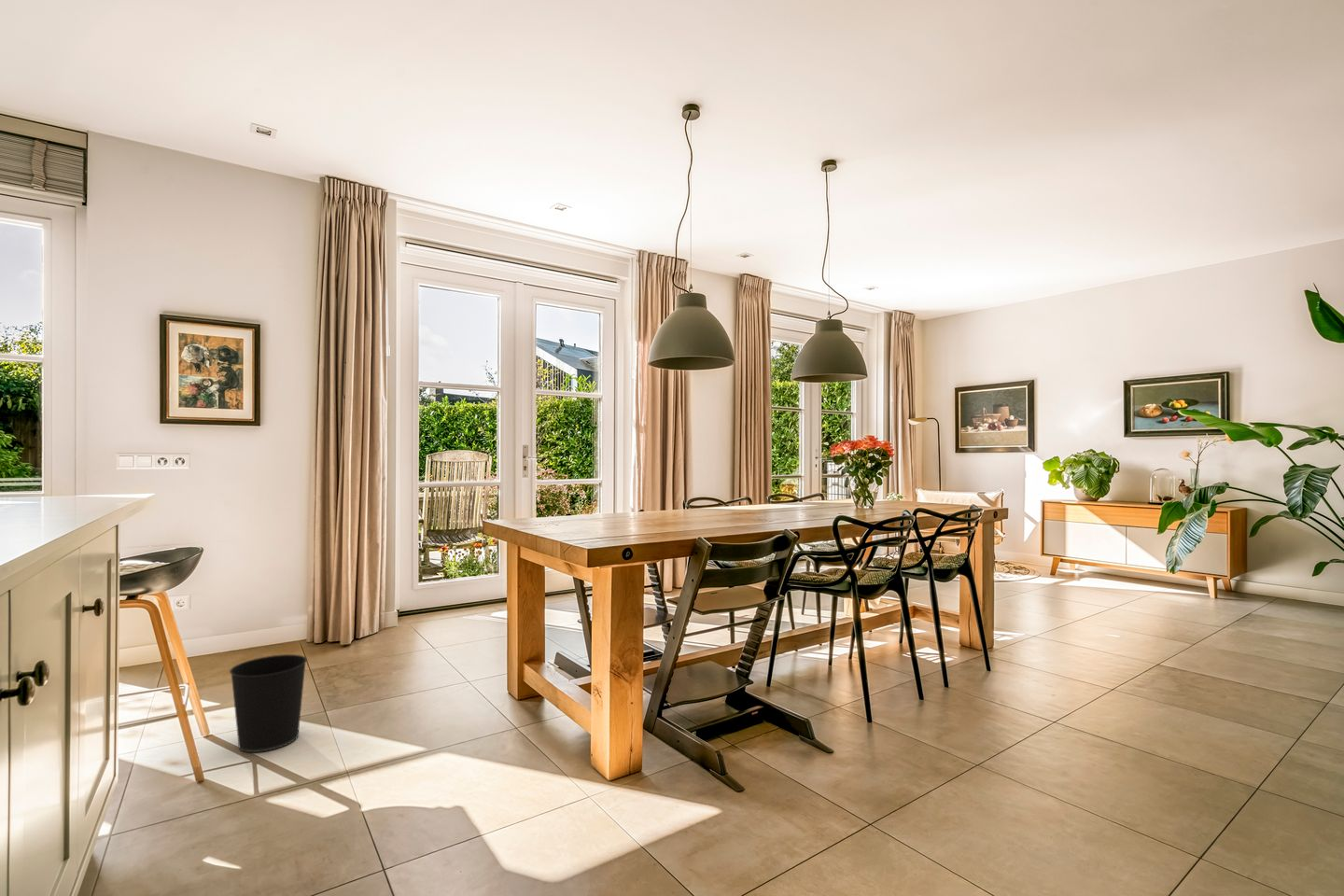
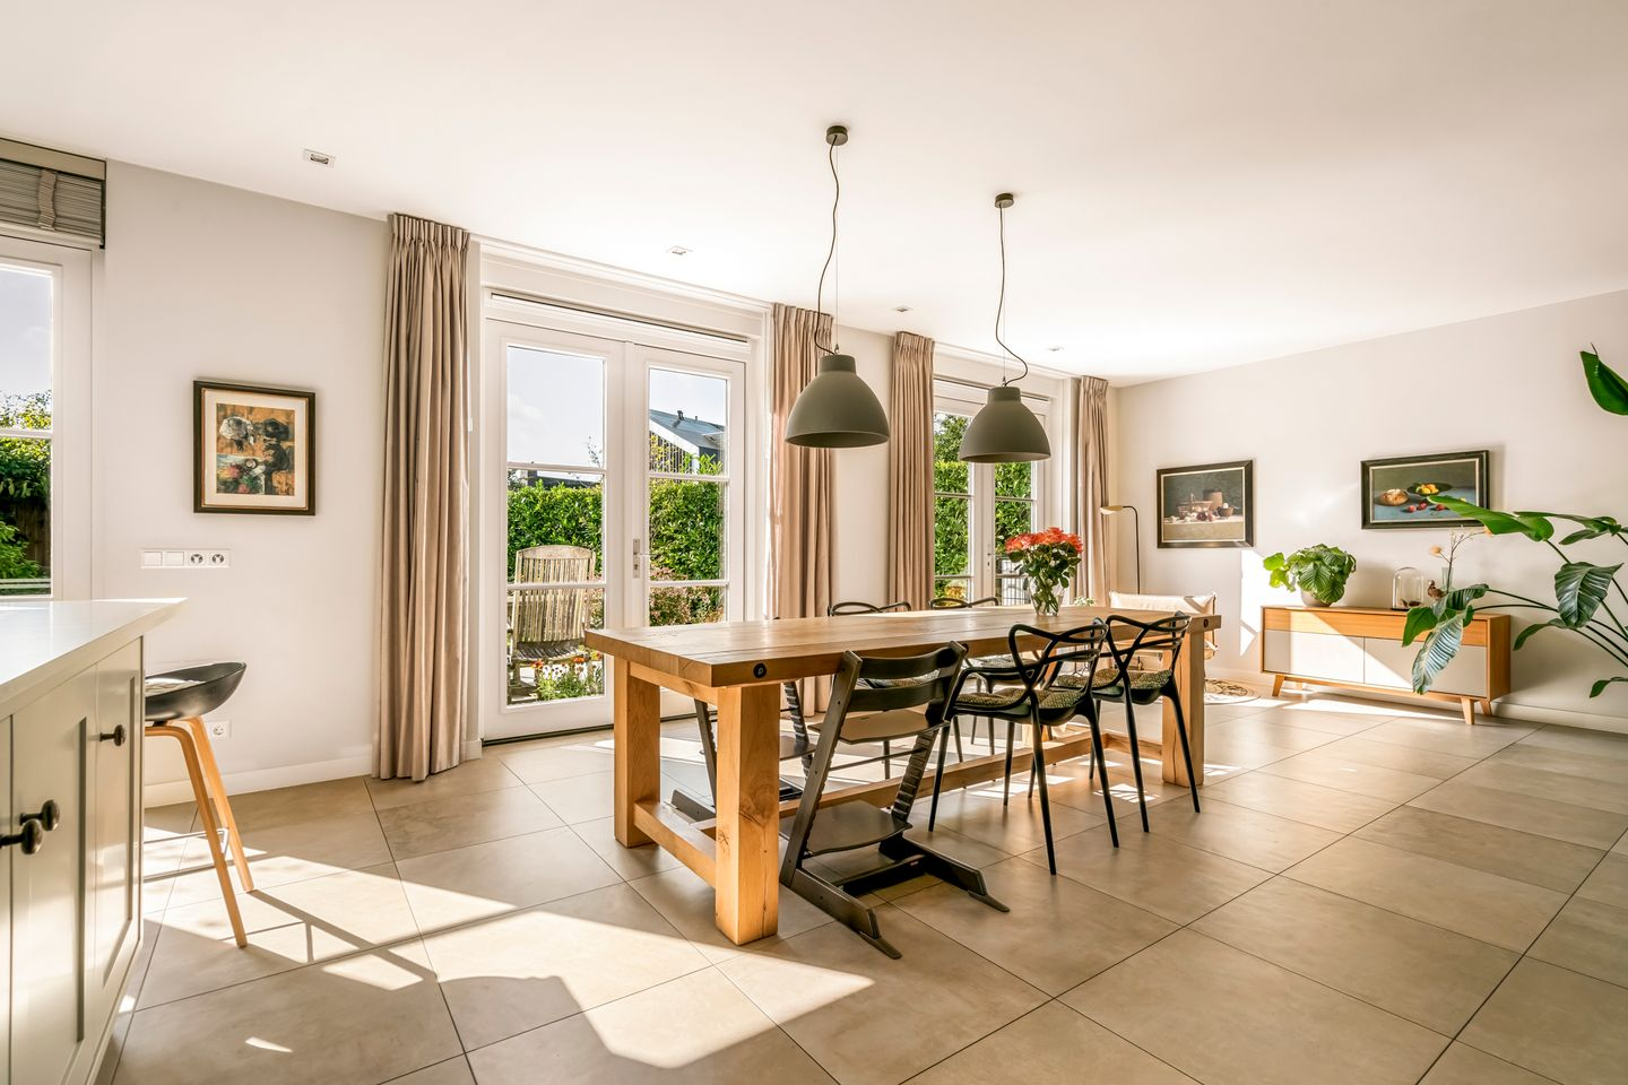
- wastebasket (269, 702)
